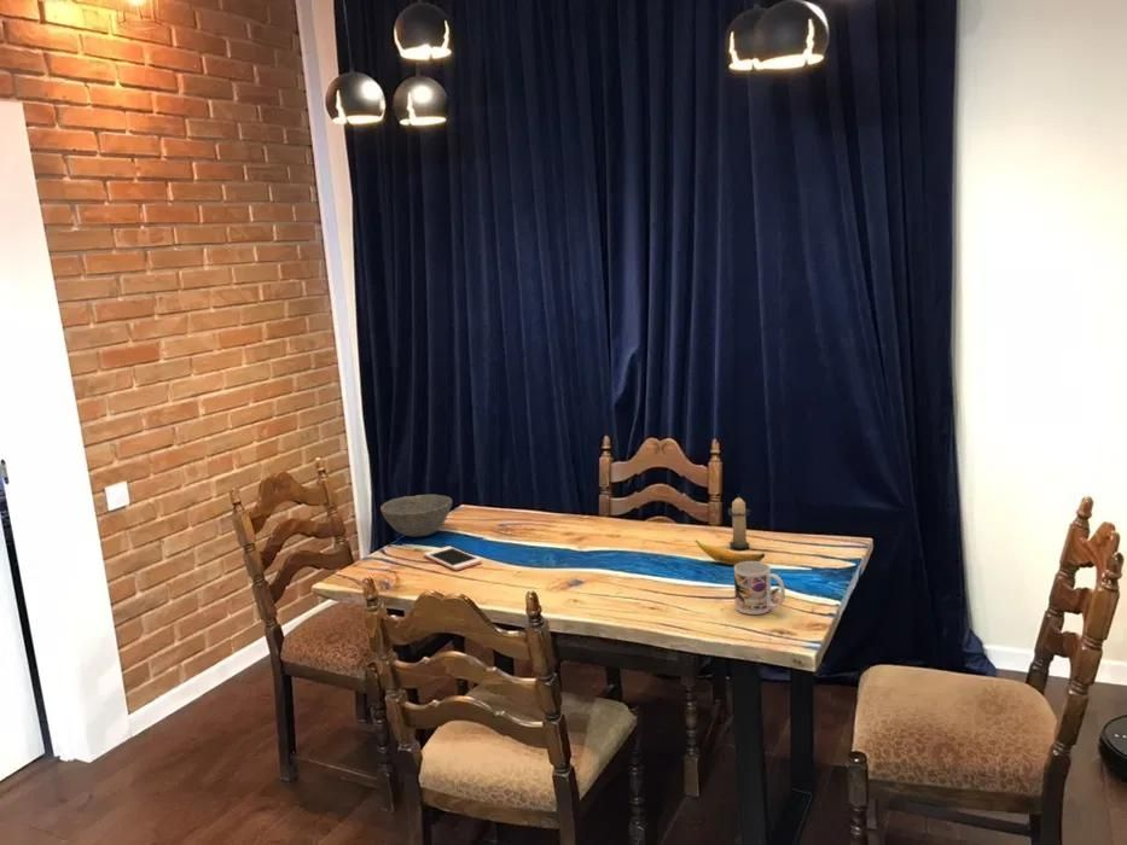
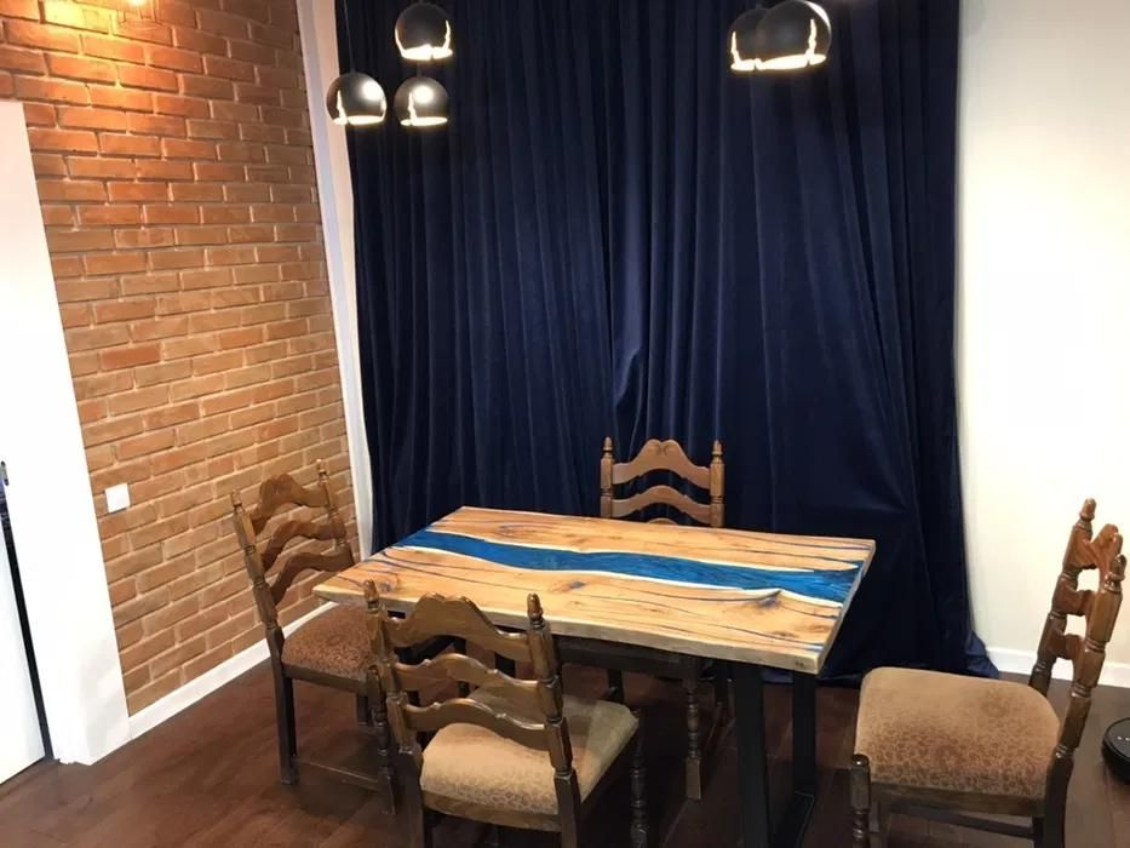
- candle (738, 520)
- cell phone (452, 558)
- bowl (418, 518)
- banana (730, 553)
- mug (760, 588)
